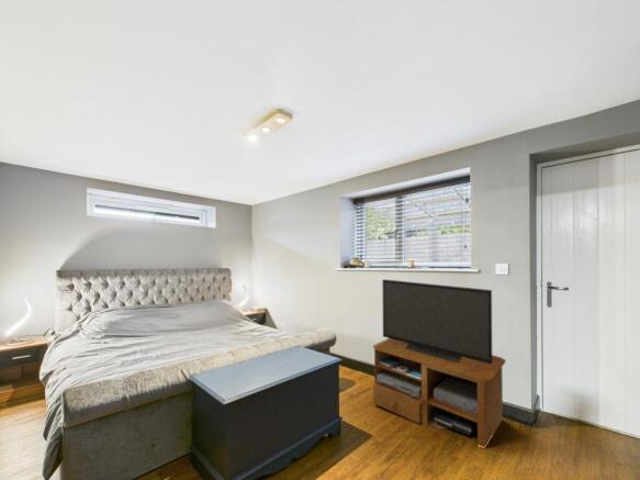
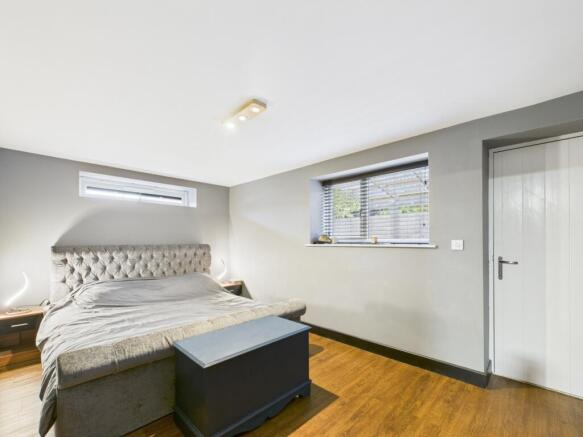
- tv stand (433, 348)
